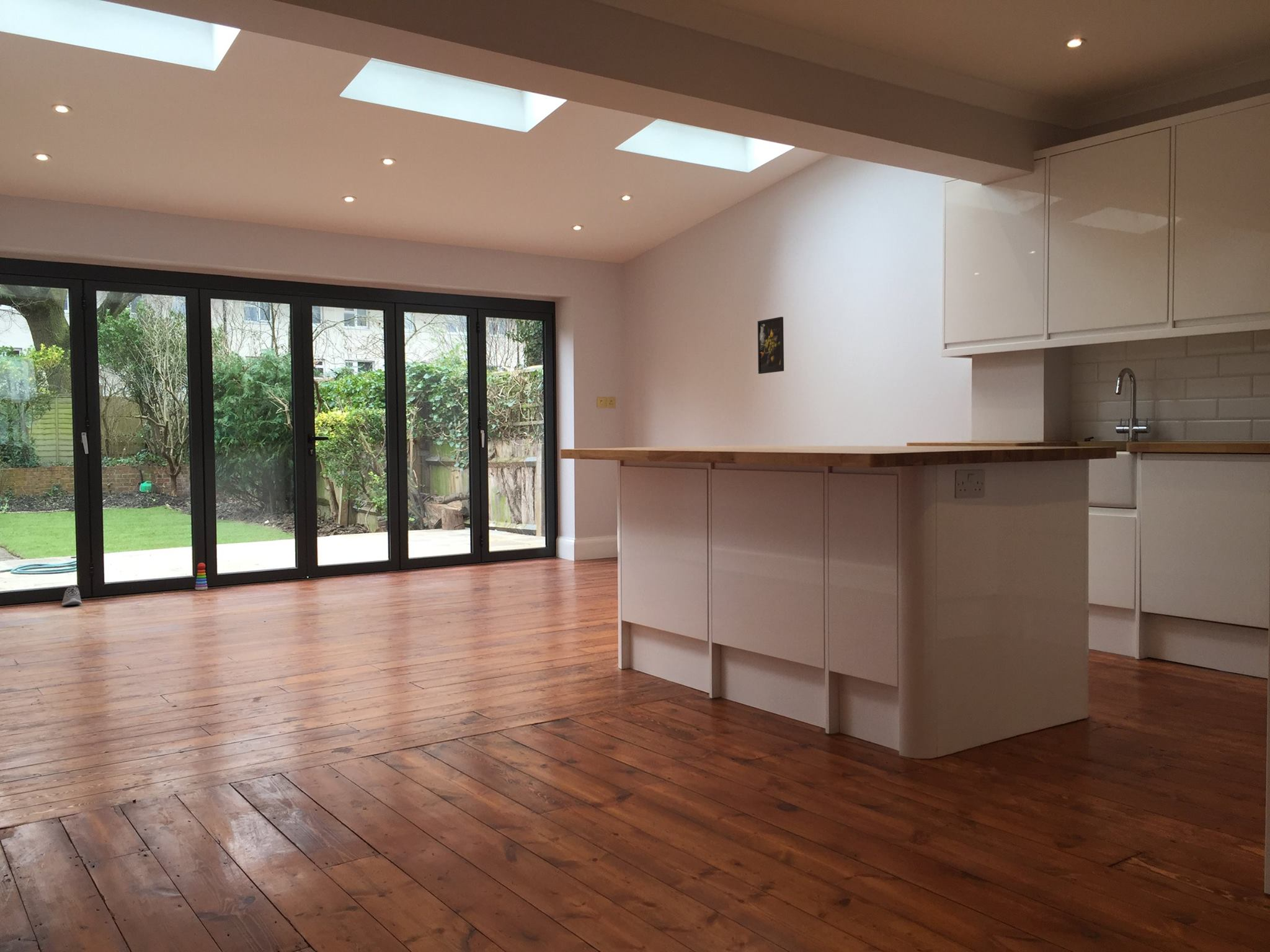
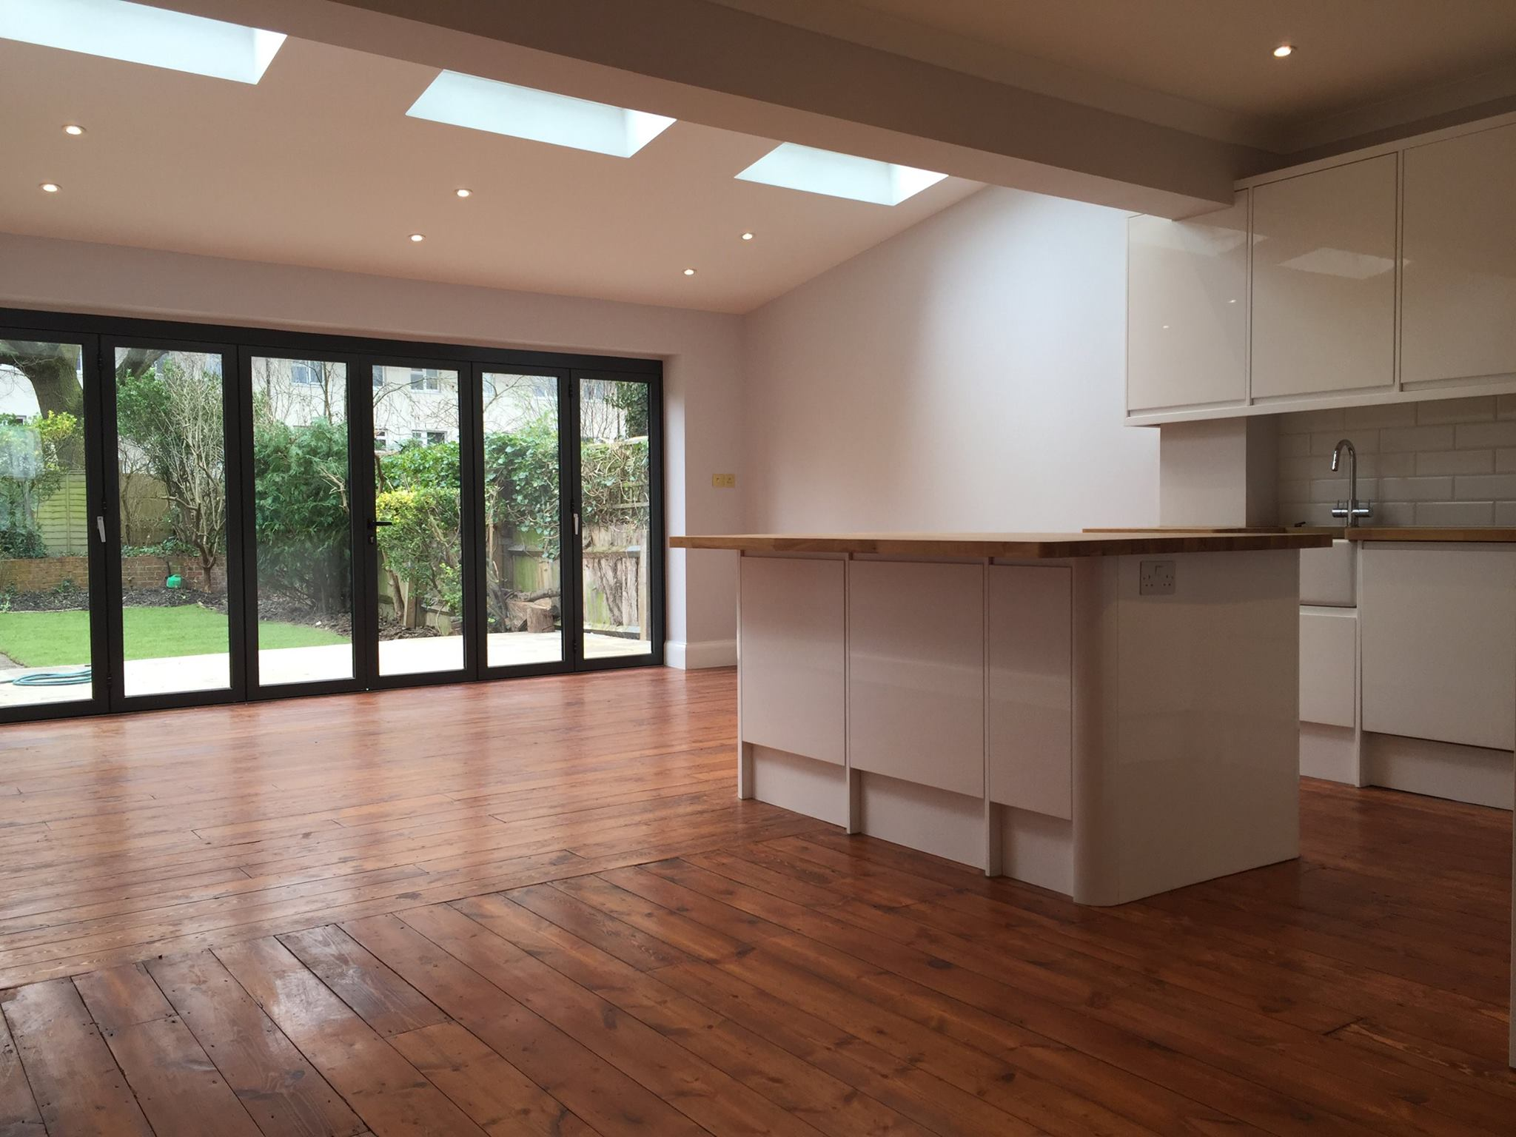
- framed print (770, 345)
- stacking toy (201, 576)
- sneaker (70, 595)
